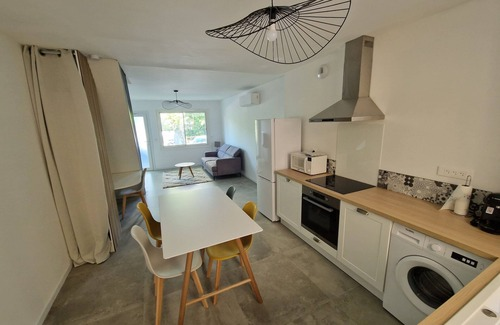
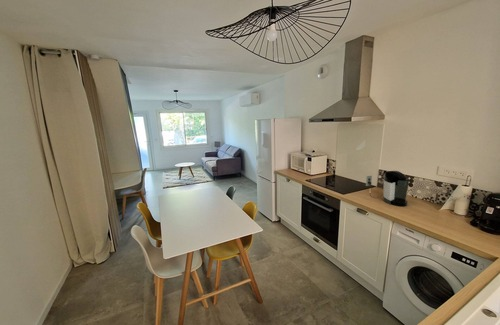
+ coffee maker (390, 187)
